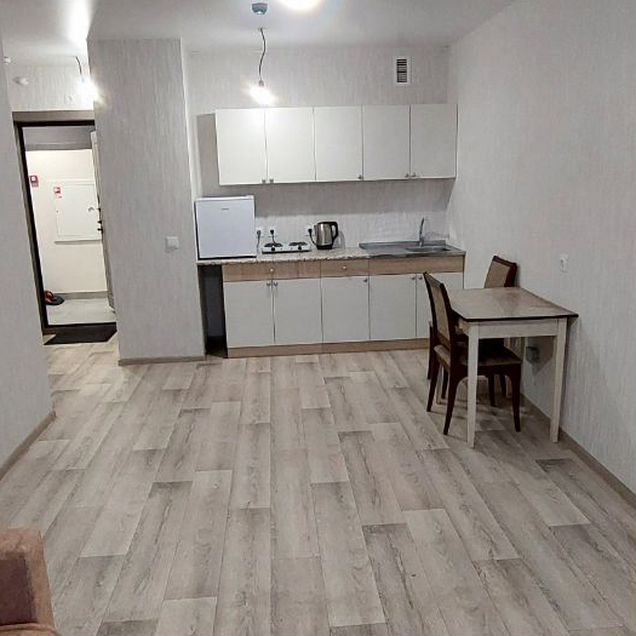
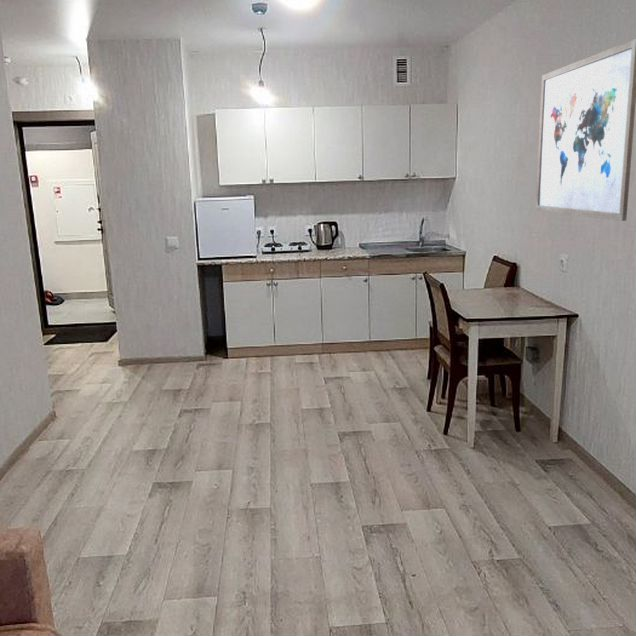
+ wall art (578, 139)
